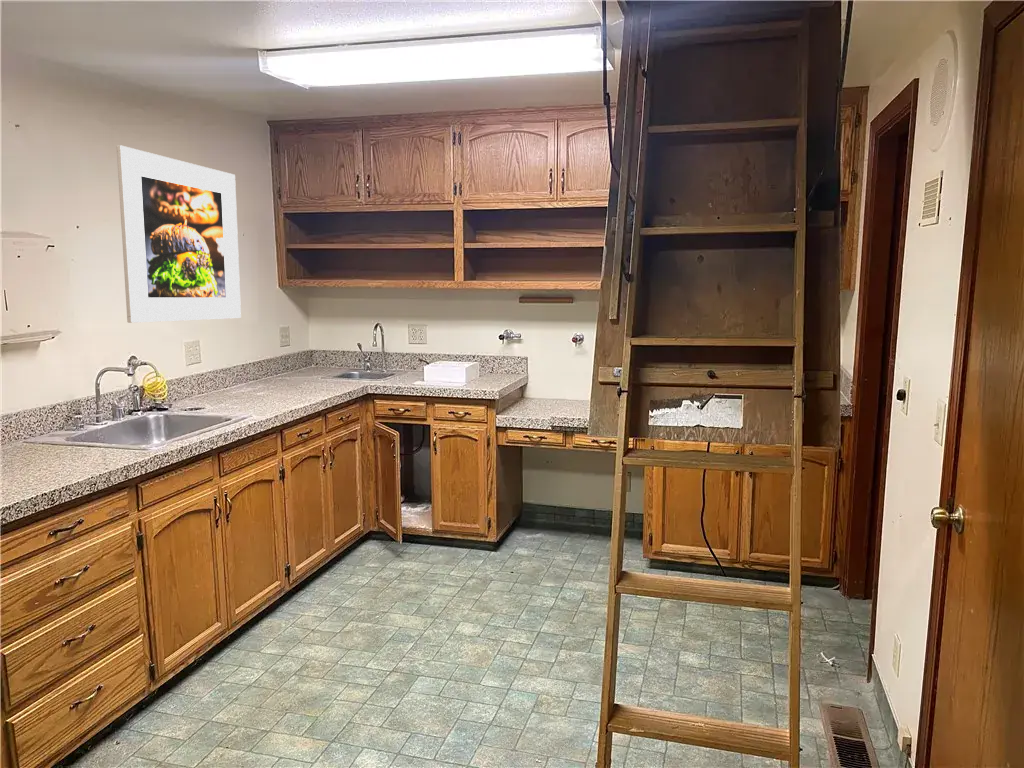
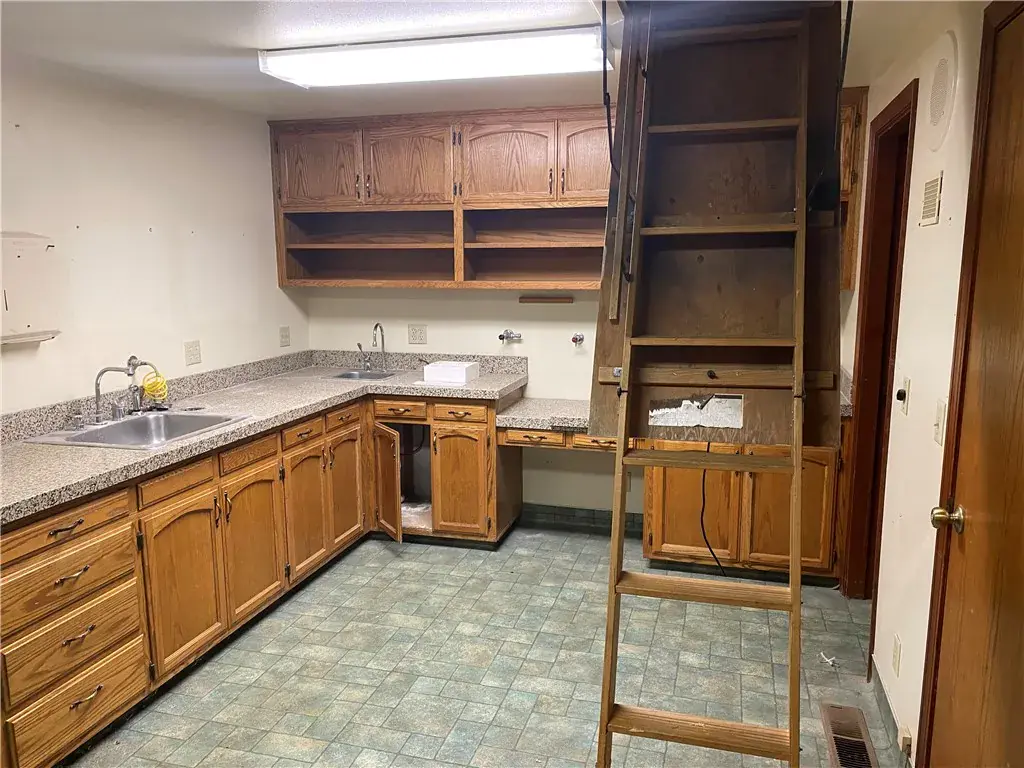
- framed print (186, 241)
